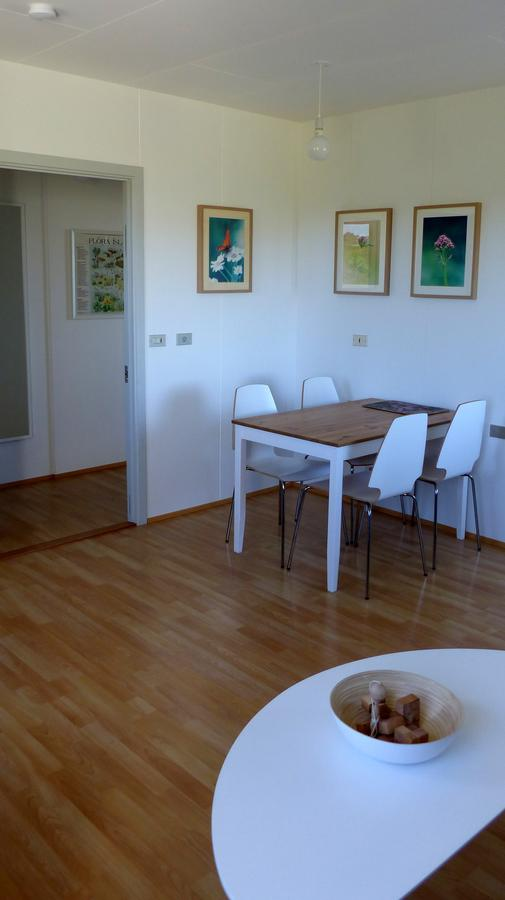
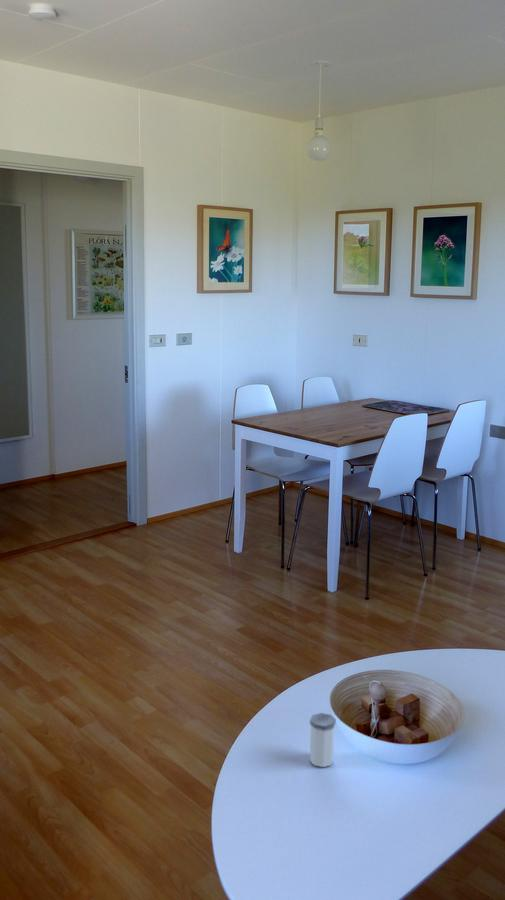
+ salt shaker (322, 740)
